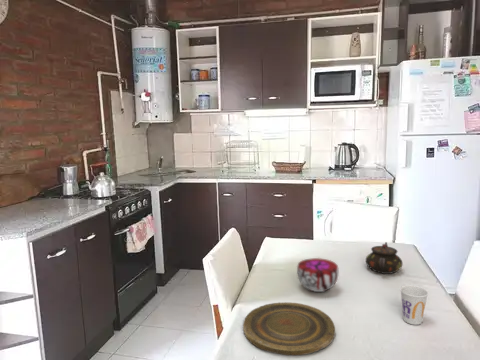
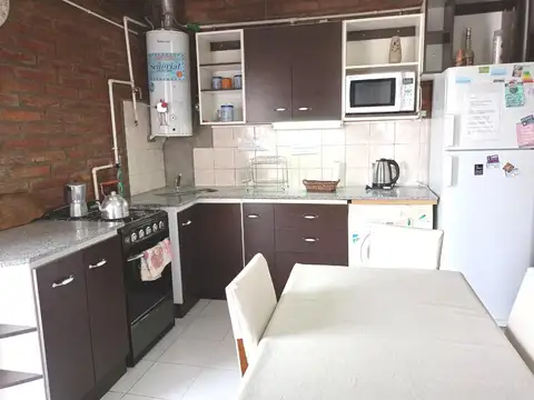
- decorative bowl (317, 277)
- cup (413, 305)
- teapot (383, 256)
- plate (288, 325)
